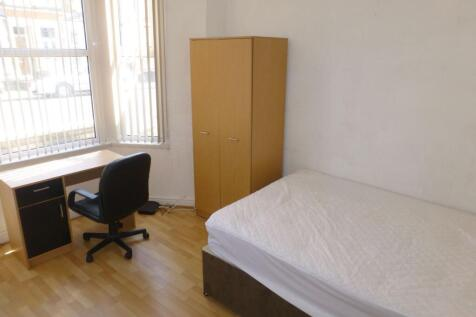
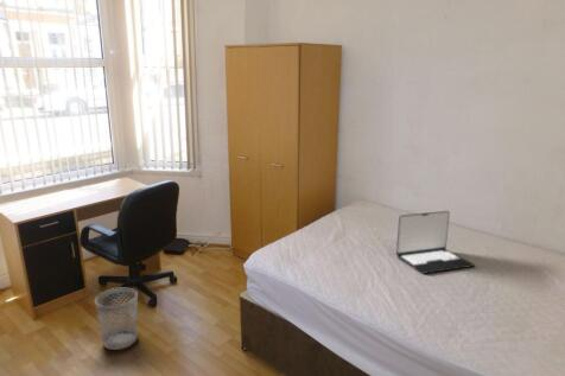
+ laptop (437, 240)
+ wastebasket (118, 318)
